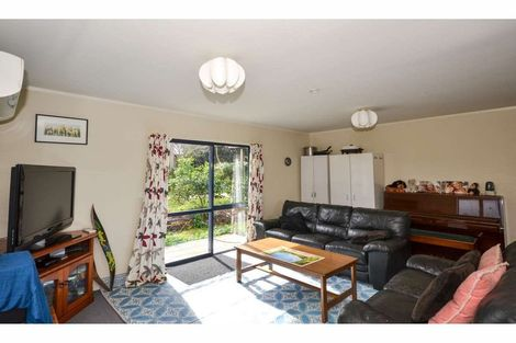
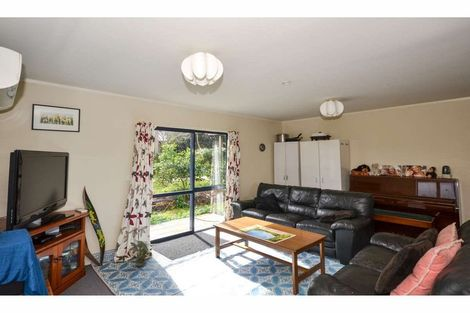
+ potted plant (139, 251)
